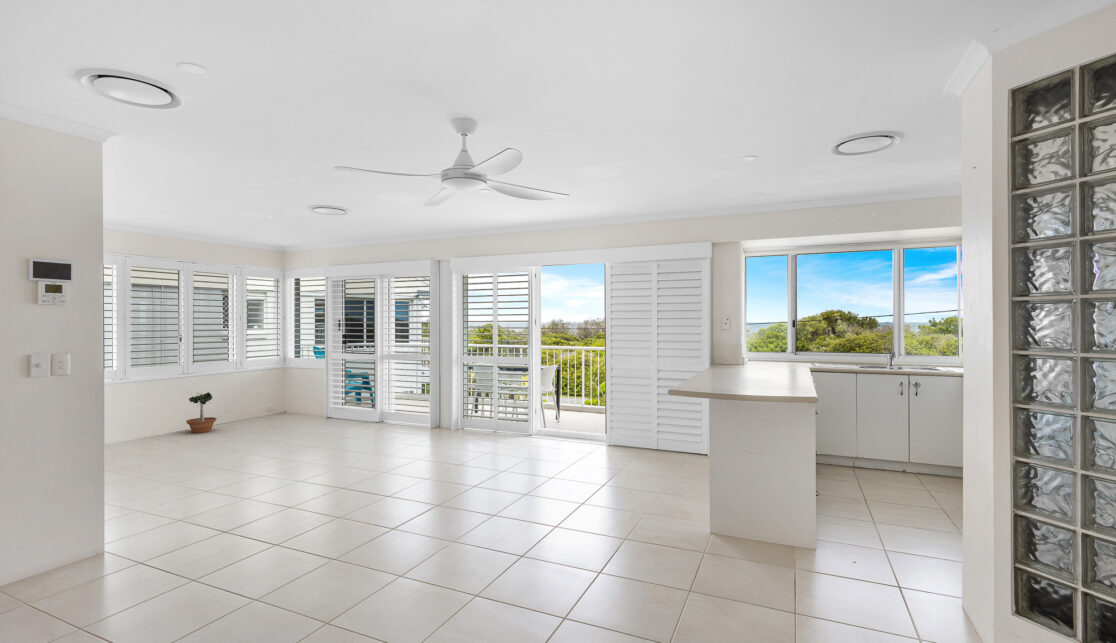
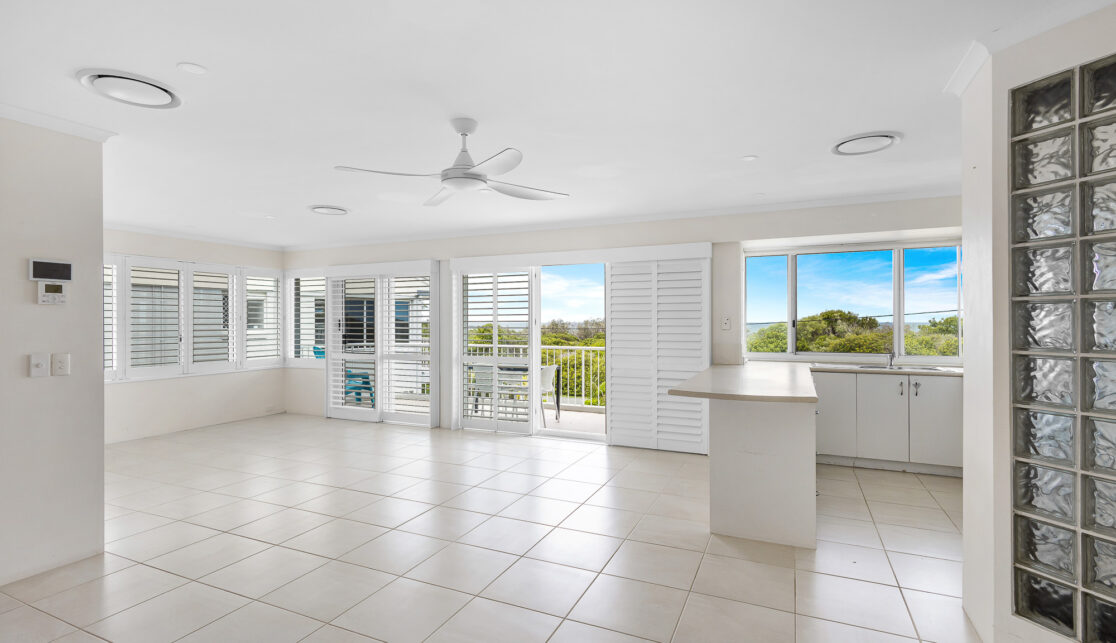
- potted tree (201, 410)
